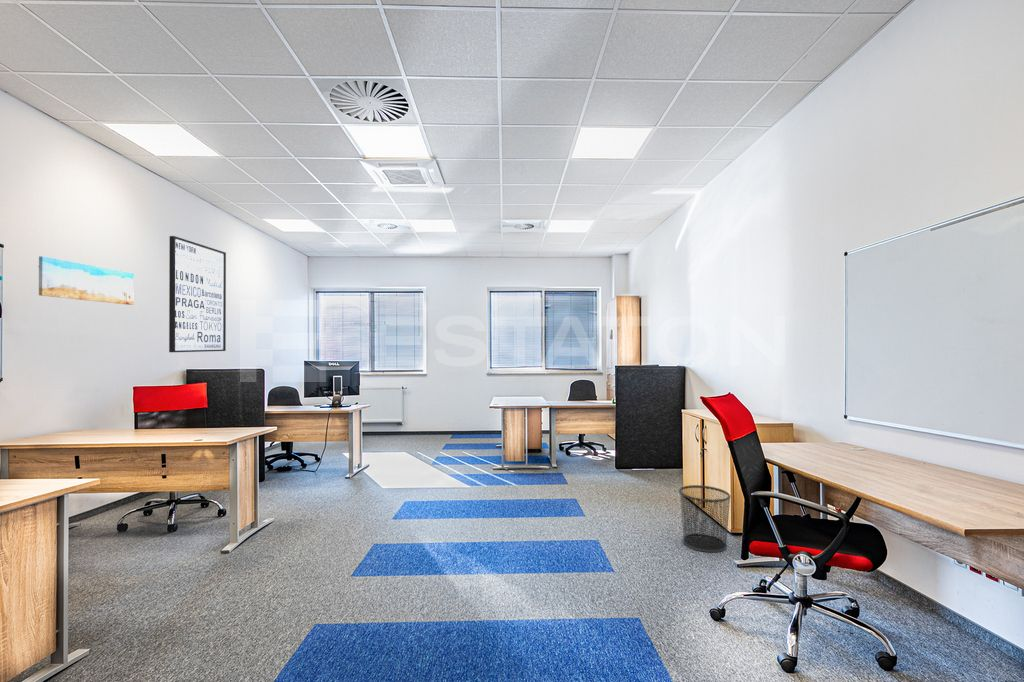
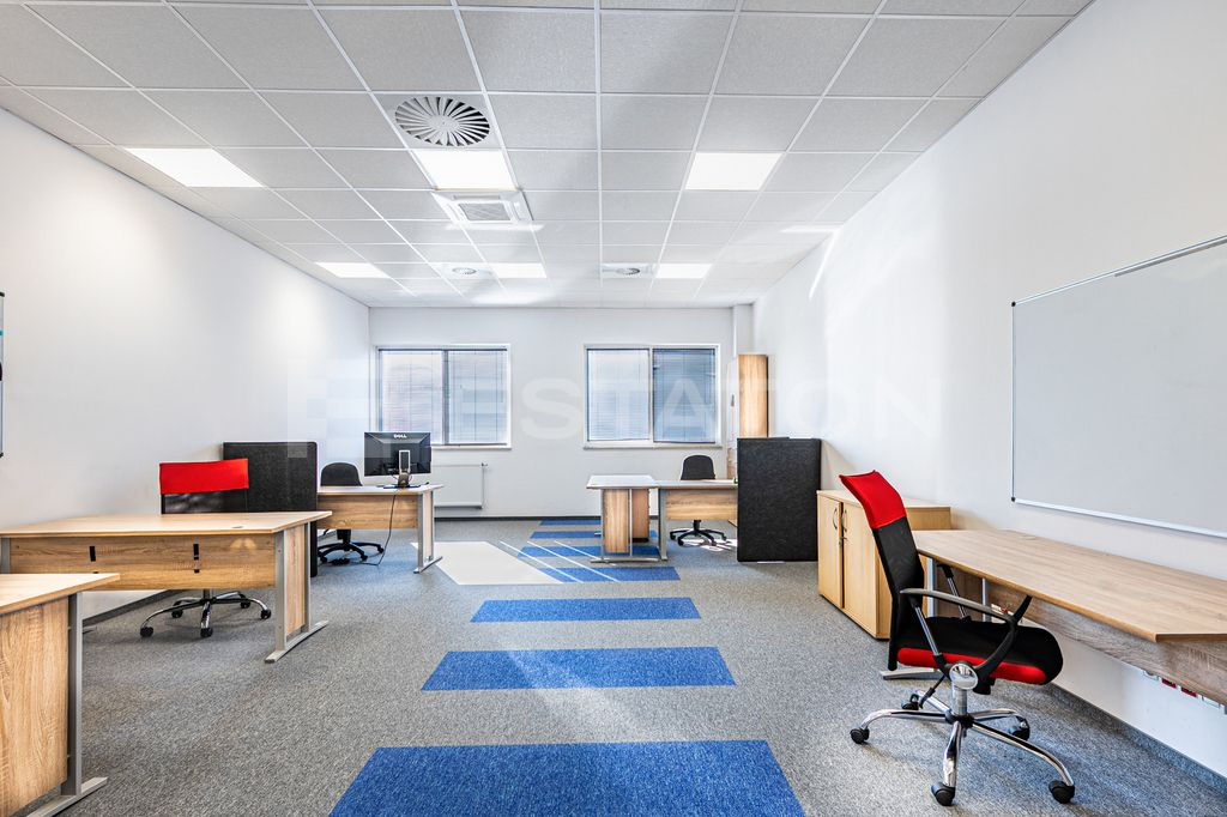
- wall art (199, 298)
- wall art (89, 283)
- waste bin (704, 518)
